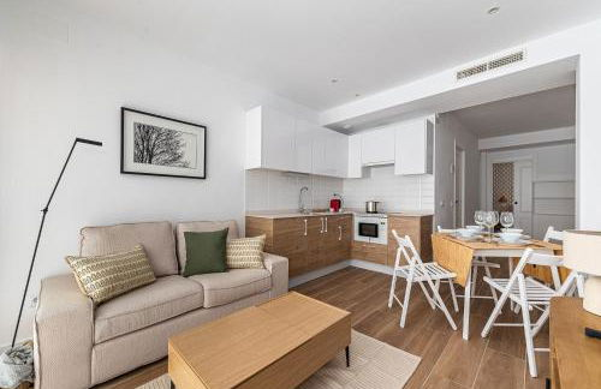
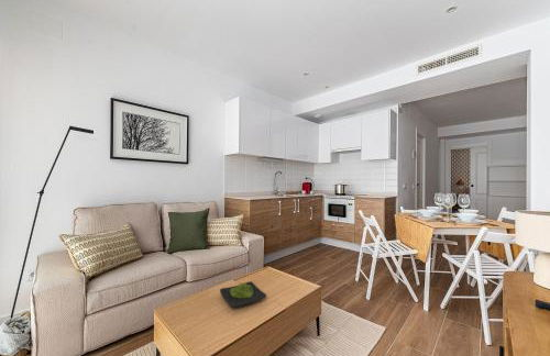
+ wasabi (242, 290)
